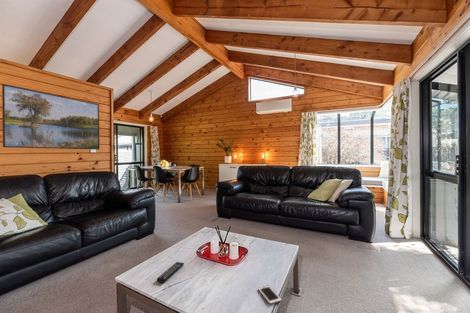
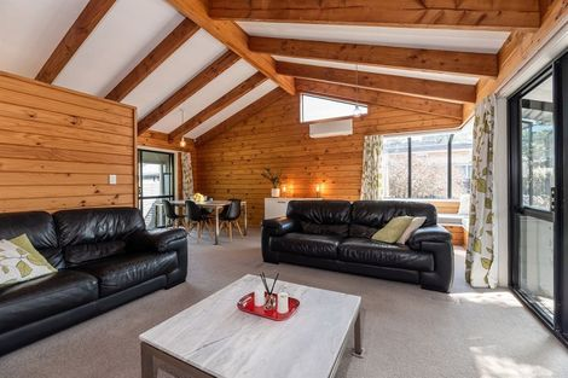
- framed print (58, 122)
- remote control (171, 271)
- cell phone (269, 294)
